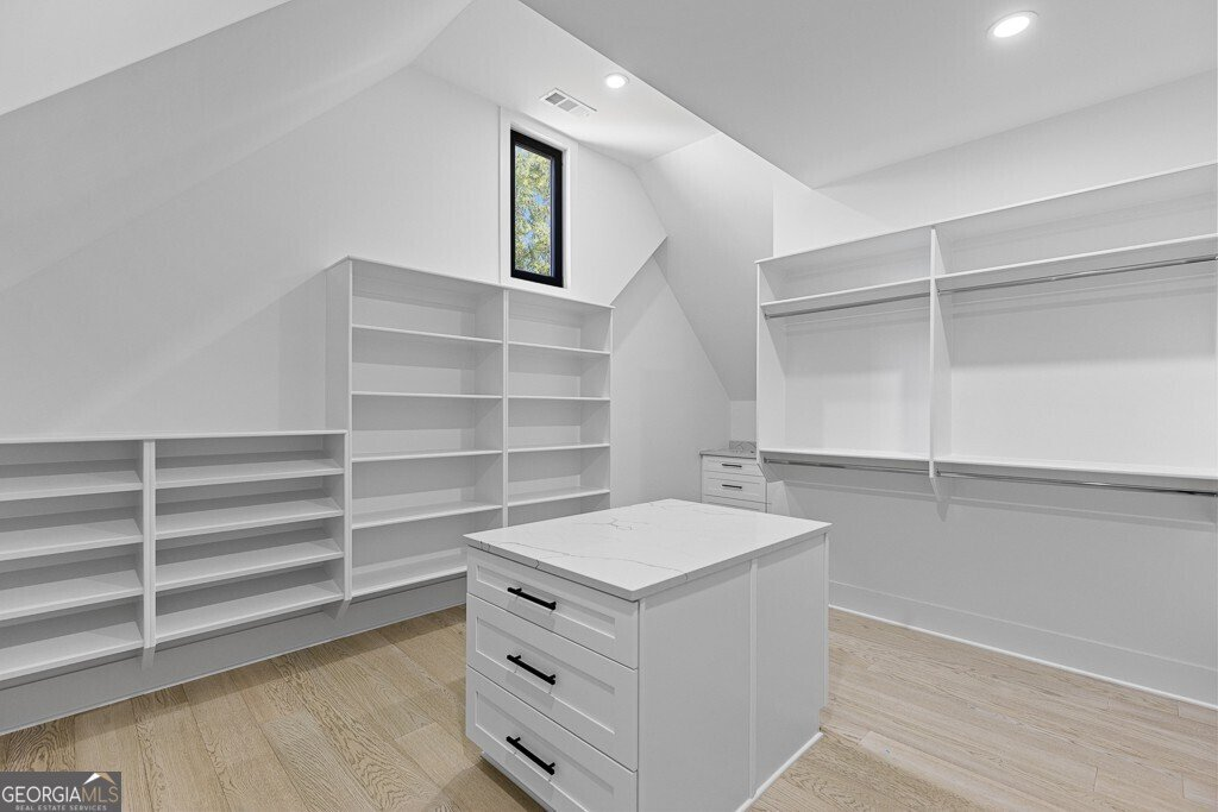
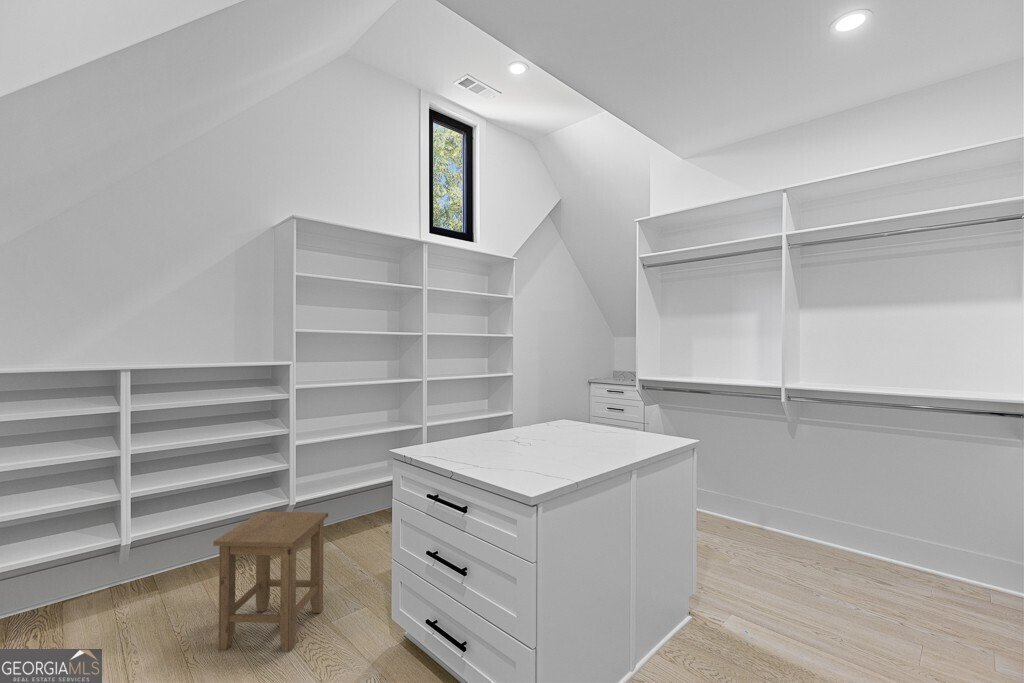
+ stool (273, 579)
